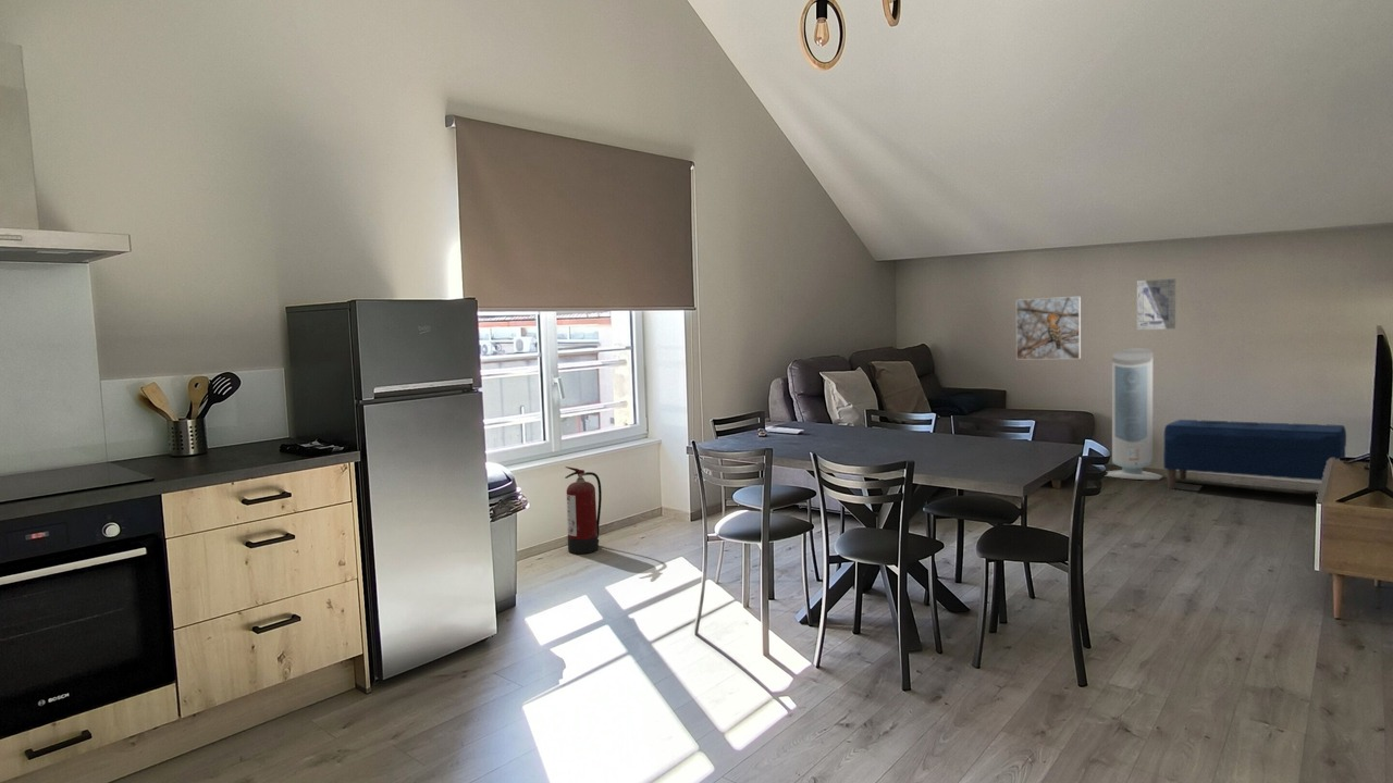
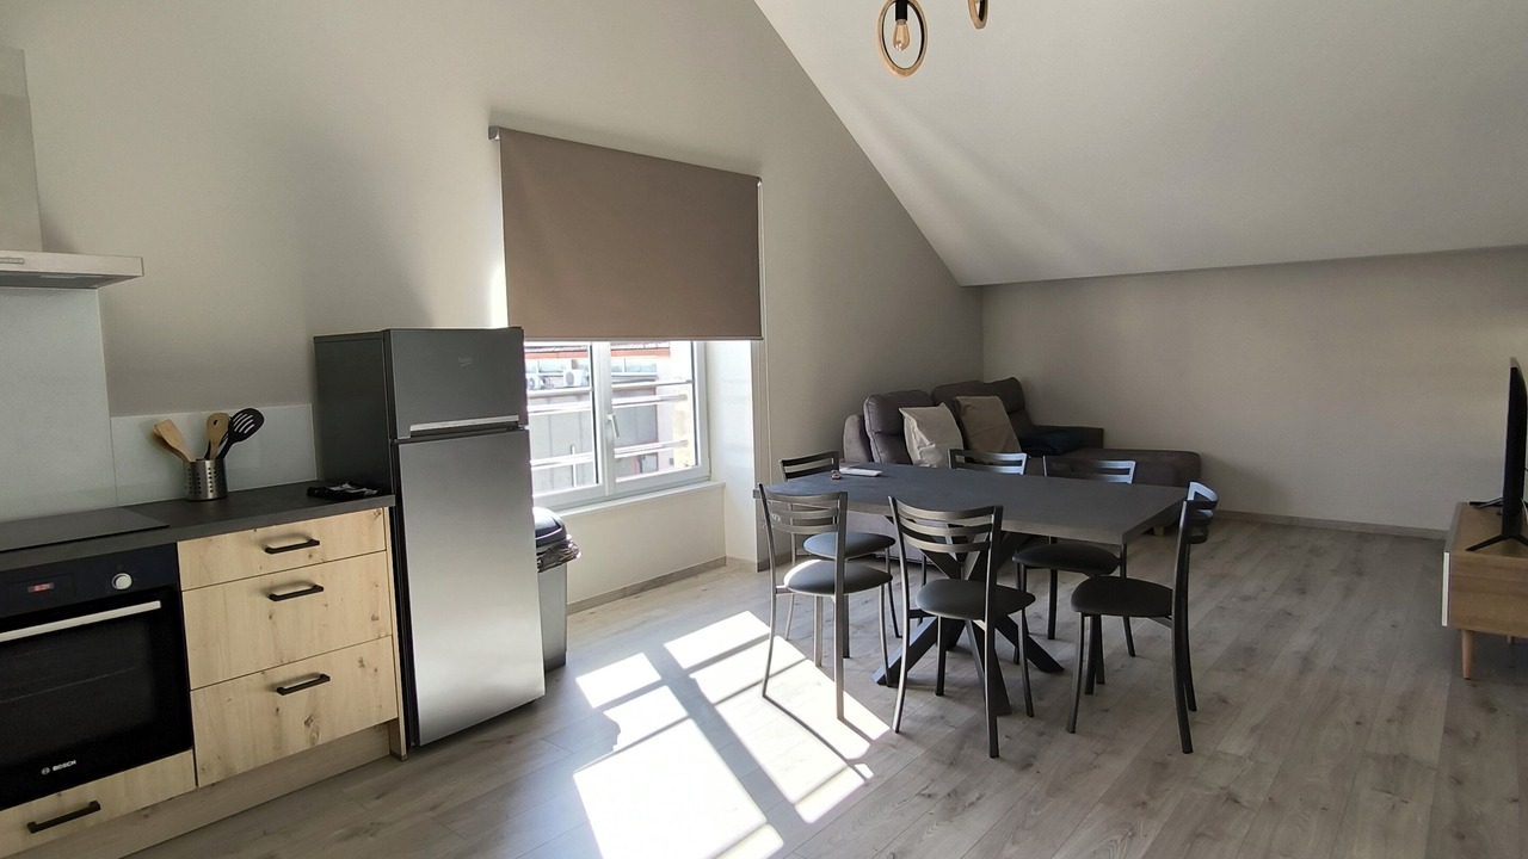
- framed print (1047, 328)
- fire extinguisher (584, 506)
- wall art (1156, 304)
- air purifier (1132, 412)
- bench (1252, 458)
